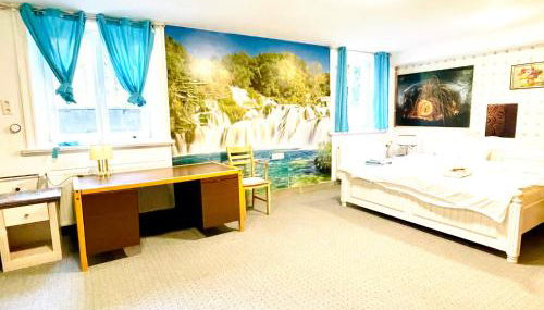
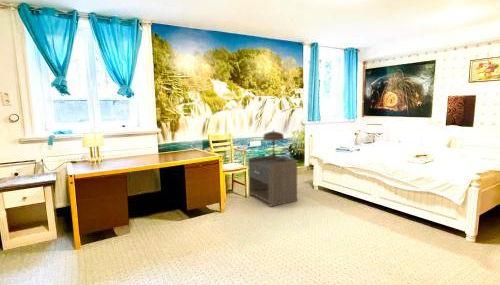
+ nightstand (271, 179)
+ table lamp (273, 147)
